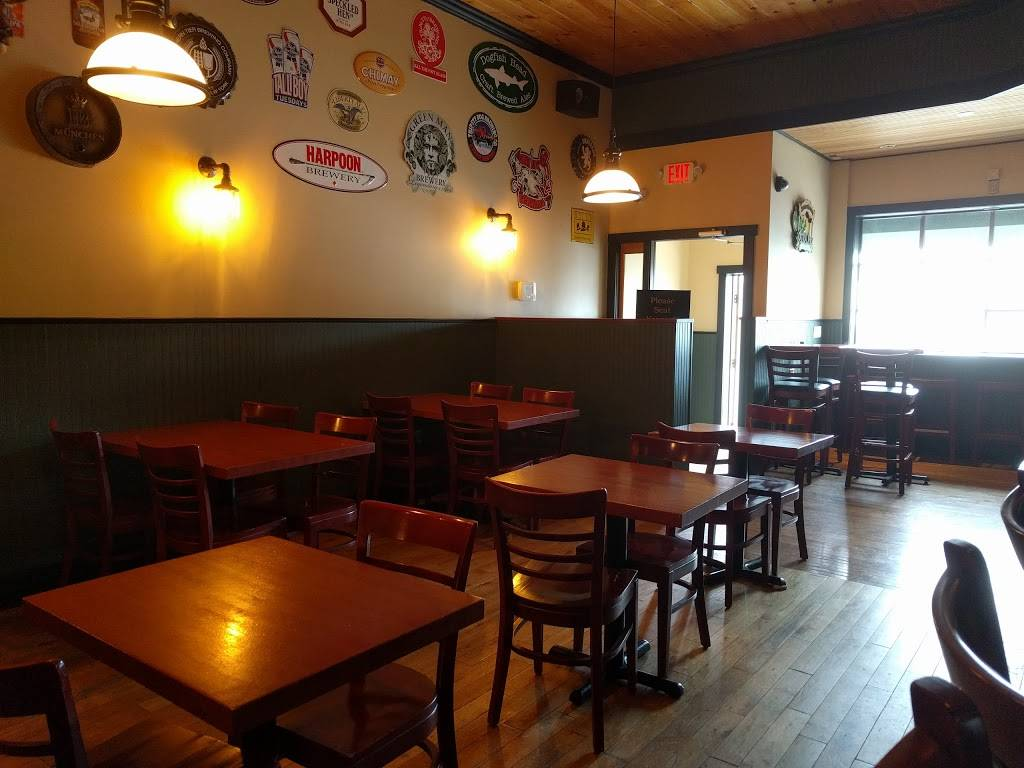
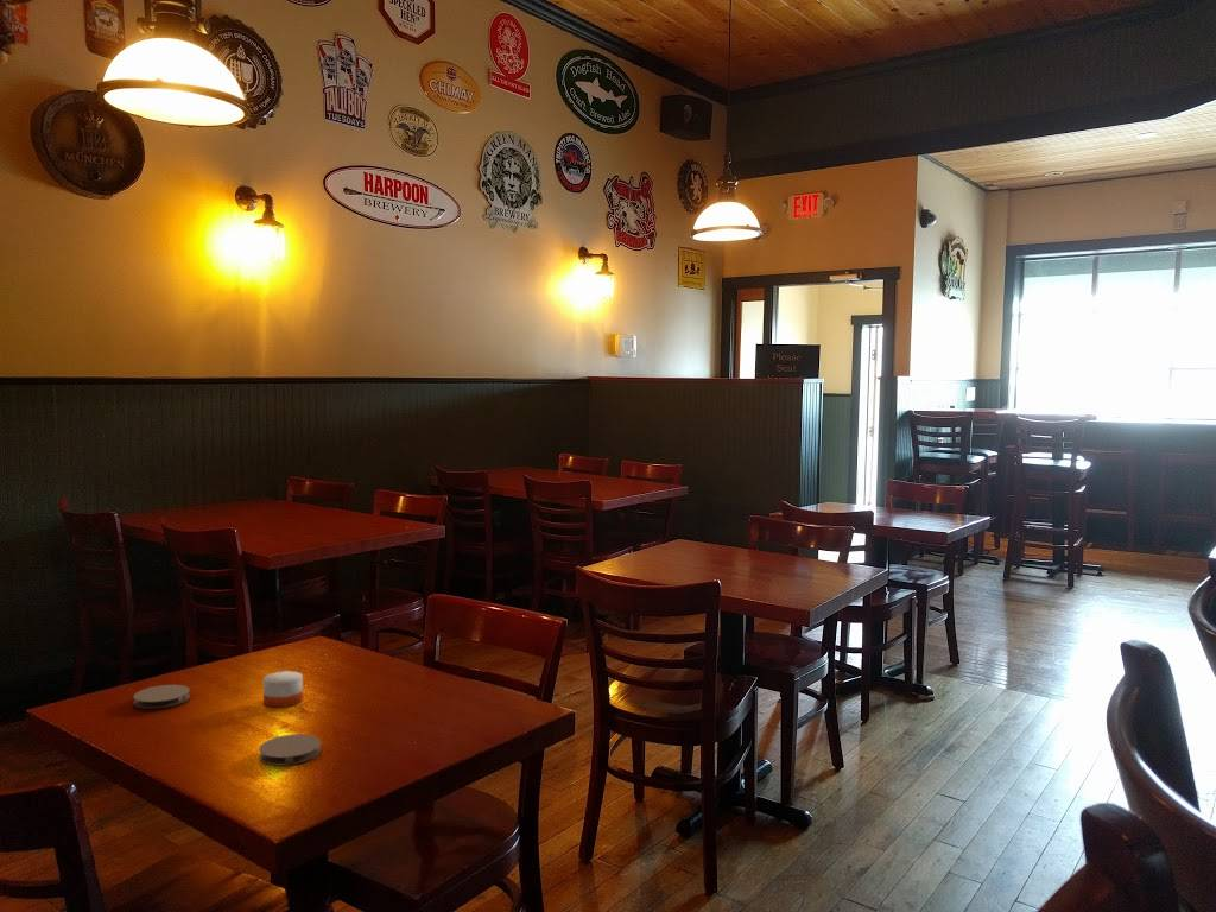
+ coaster (162, 696)
+ coaster (290, 748)
+ candle (283, 676)
